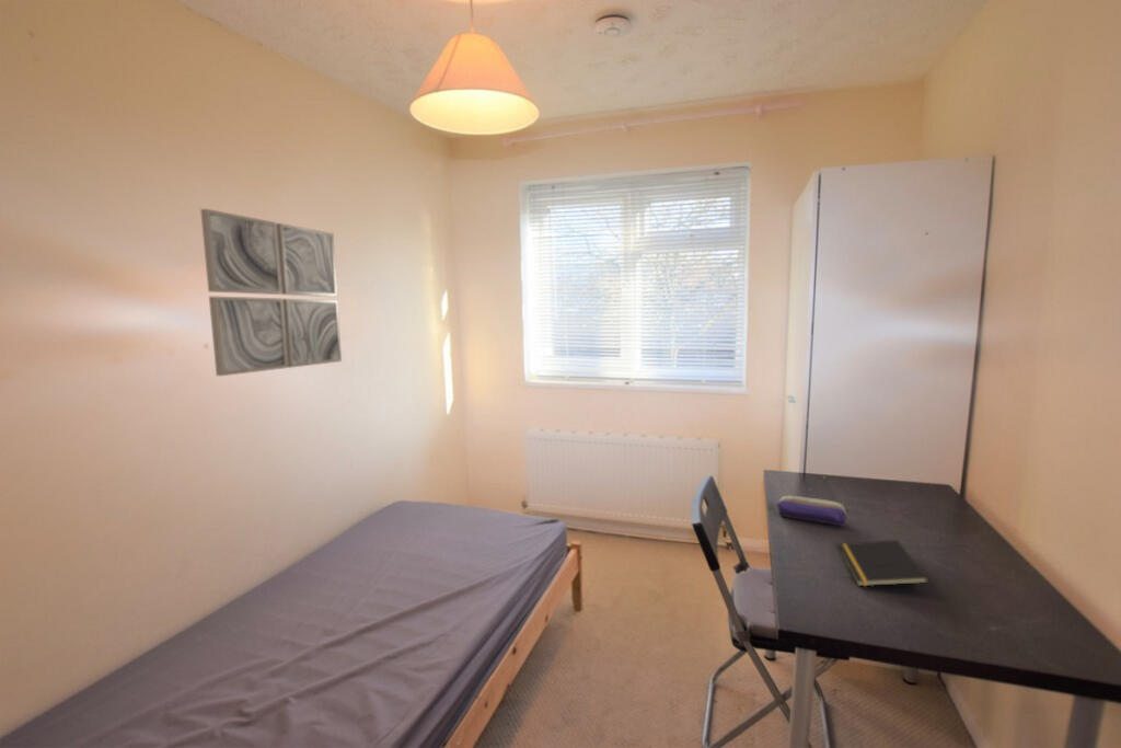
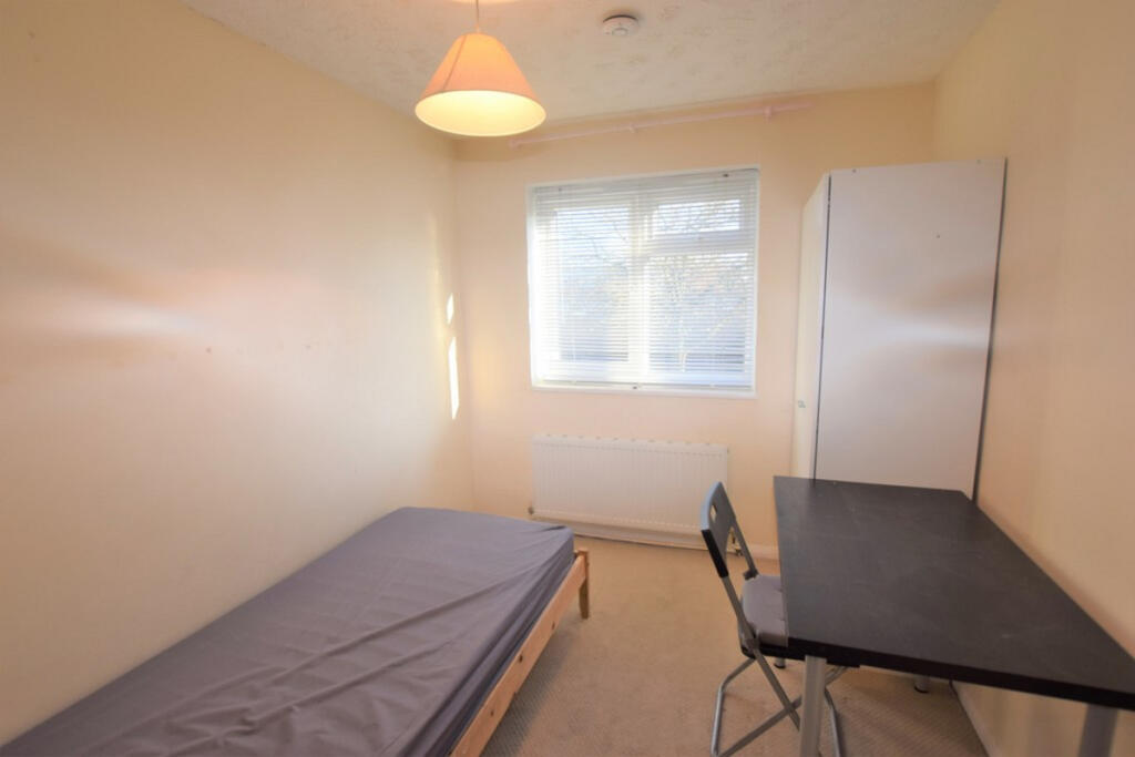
- wall art (280, 298)
- pencil case (811, 509)
- notepad (879, 561)
